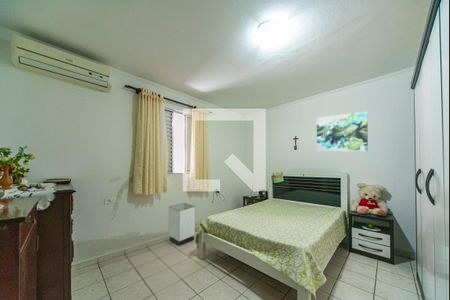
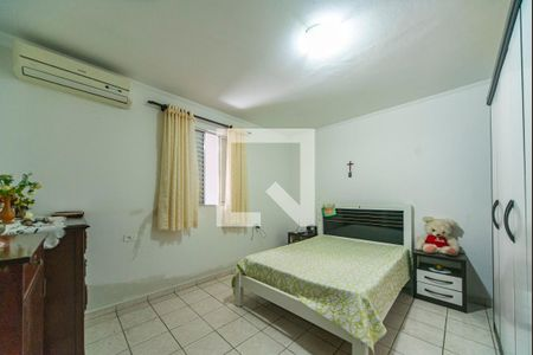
- cabinet (182, 223)
- wall art (340, 133)
